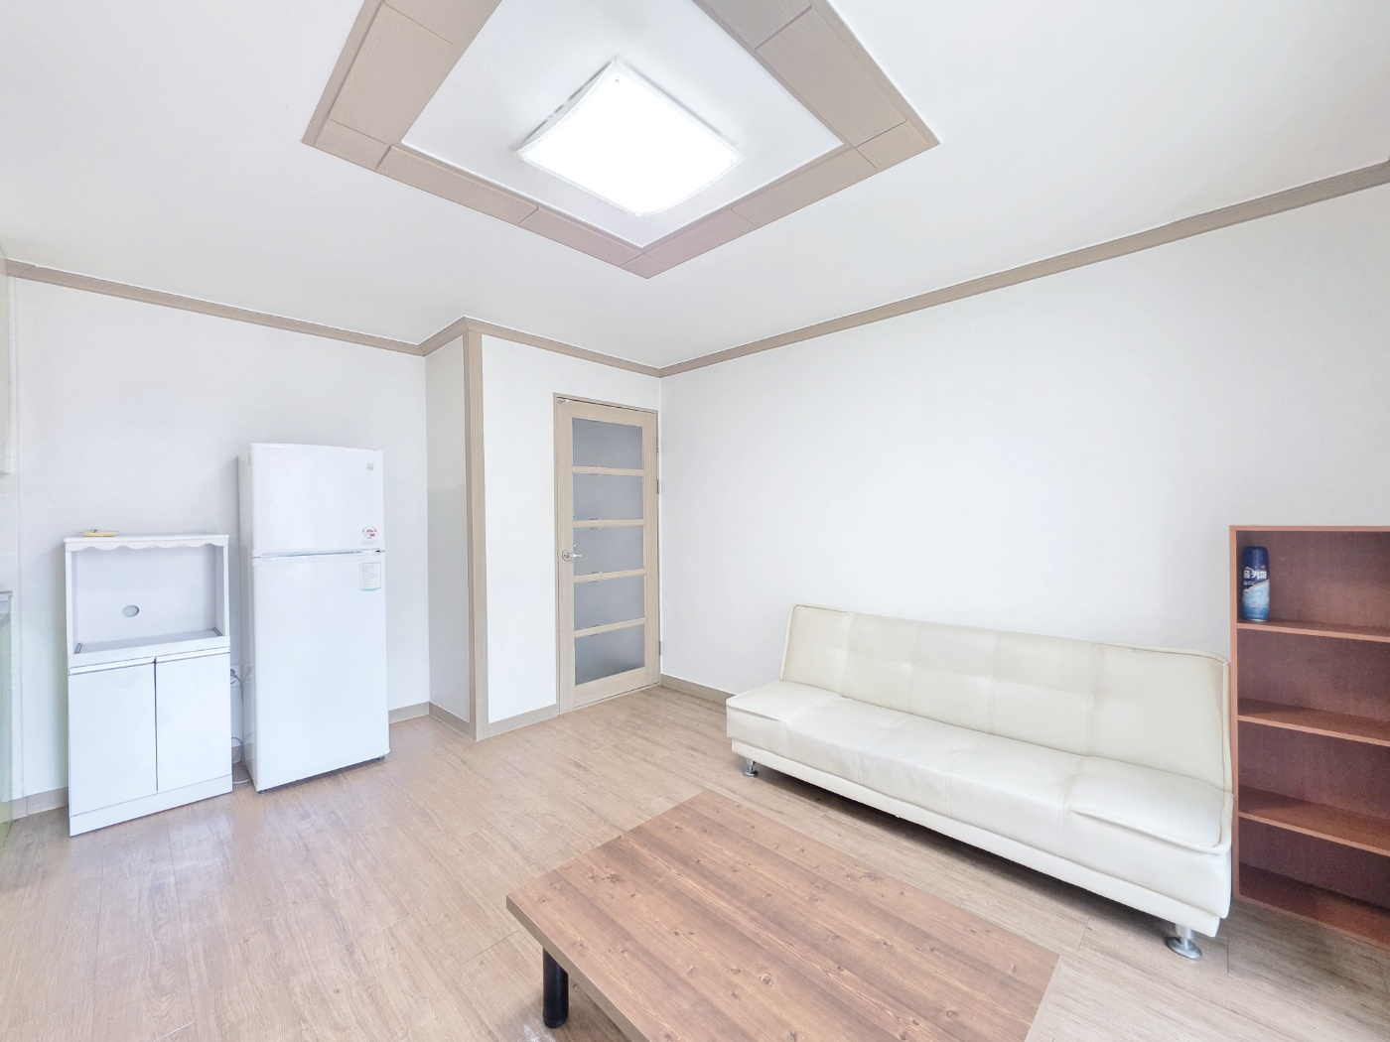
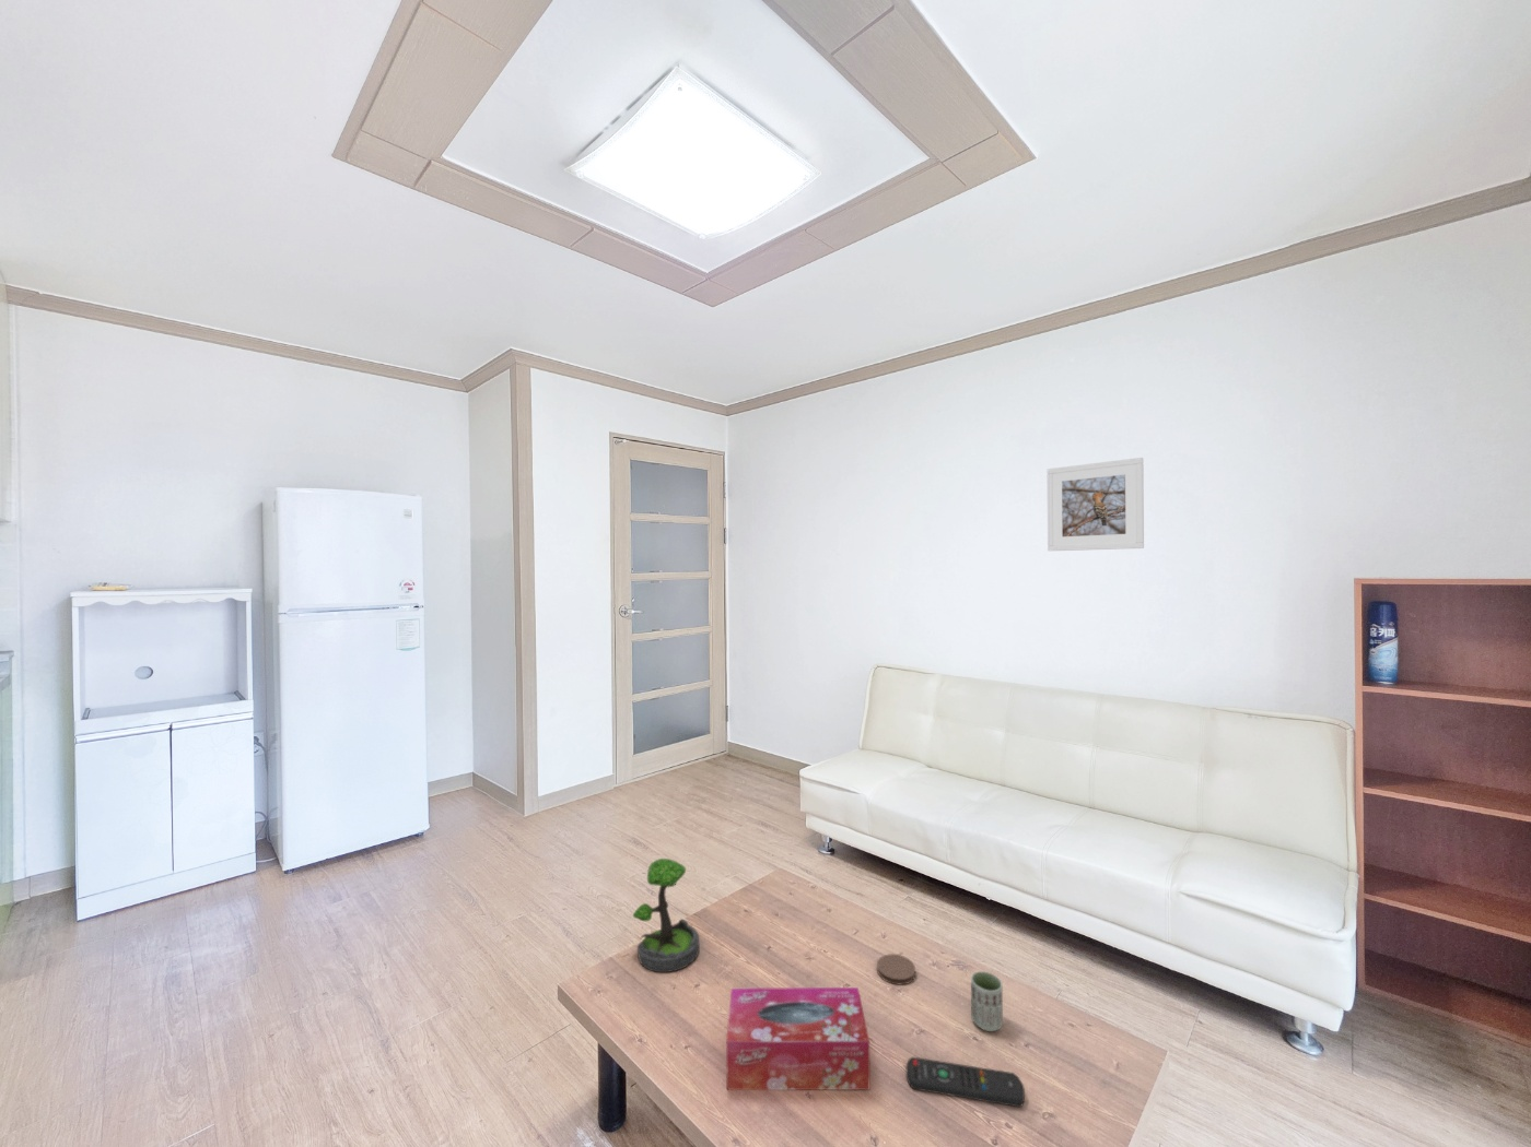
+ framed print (1092, 506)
+ coaster (896, 969)
+ plant (665, 907)
+ tissue box (796, 1036)
+ remote control (963, 1081)
+ cup (986, 1001)
